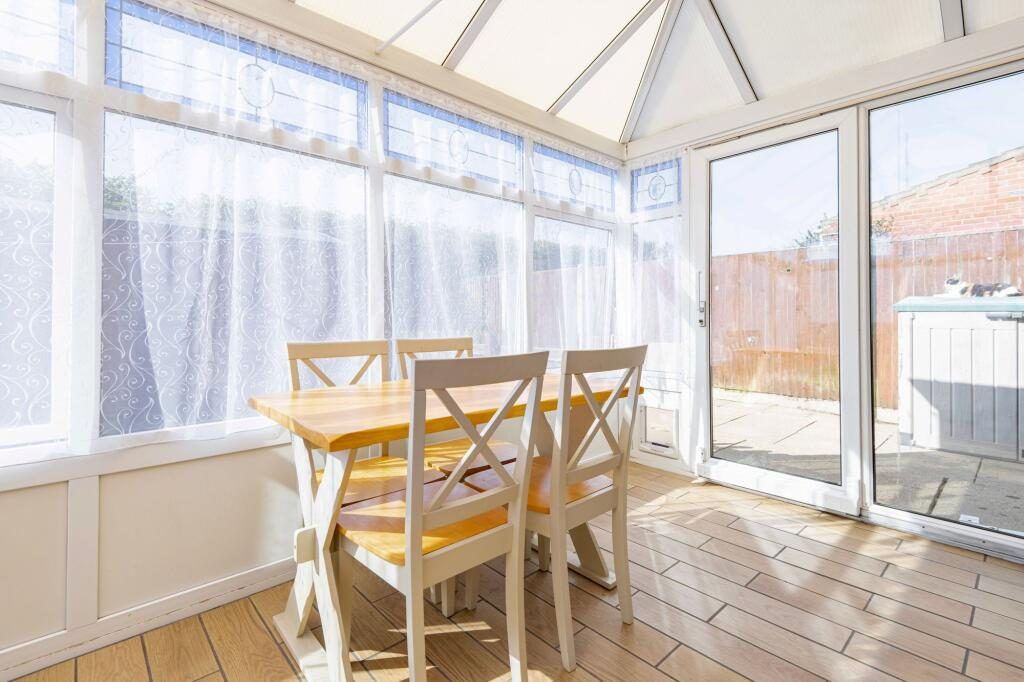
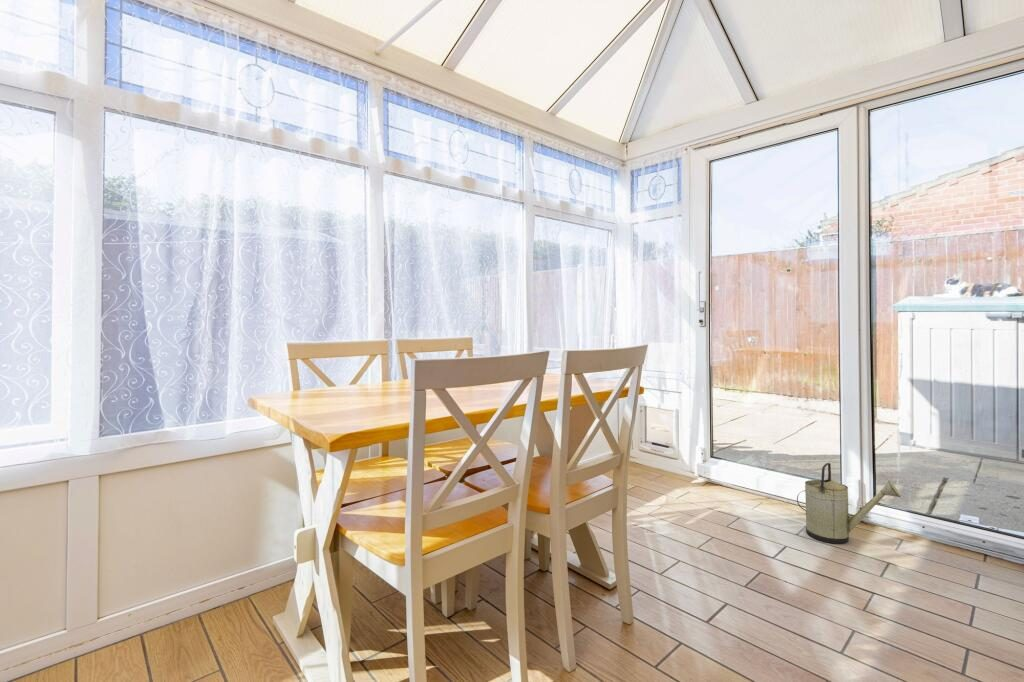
+ watering can (846, 504)
